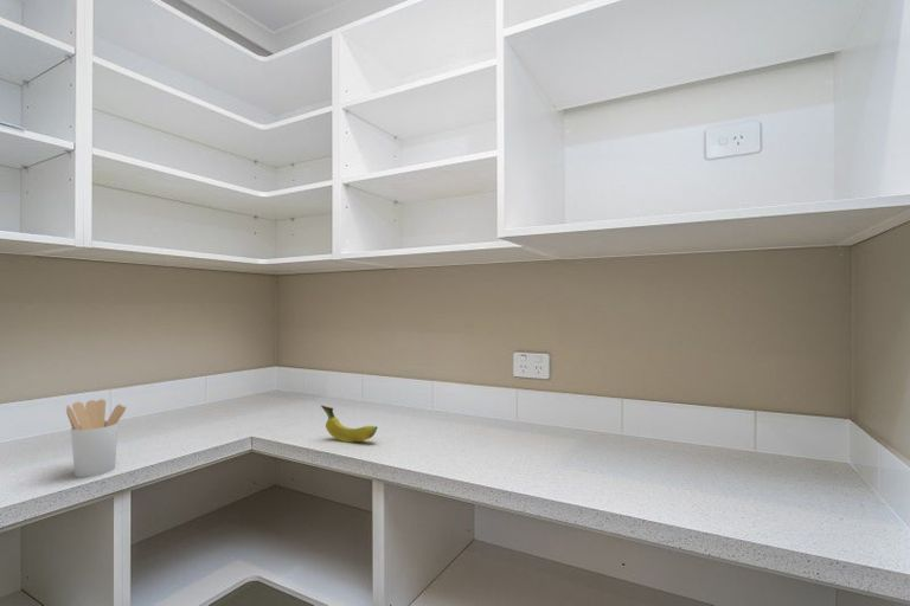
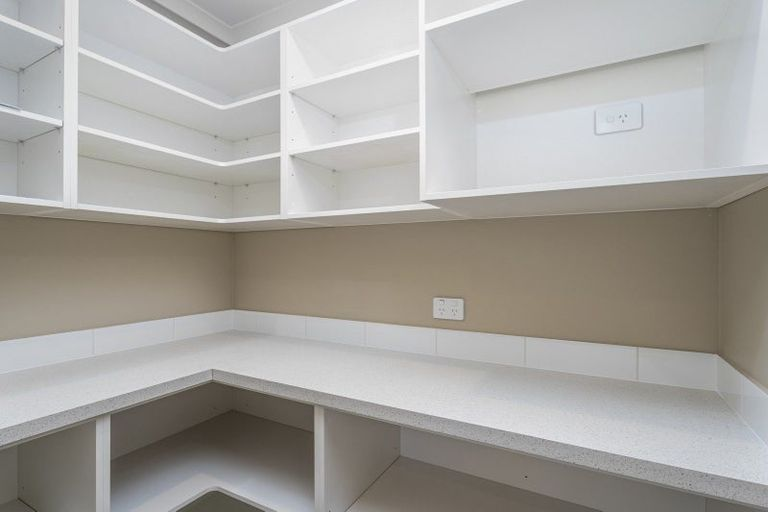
- utensil holder (92, 434)
- fruit (347, 427)
